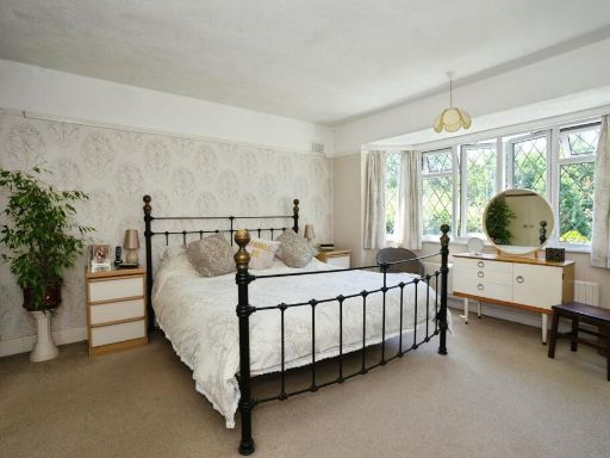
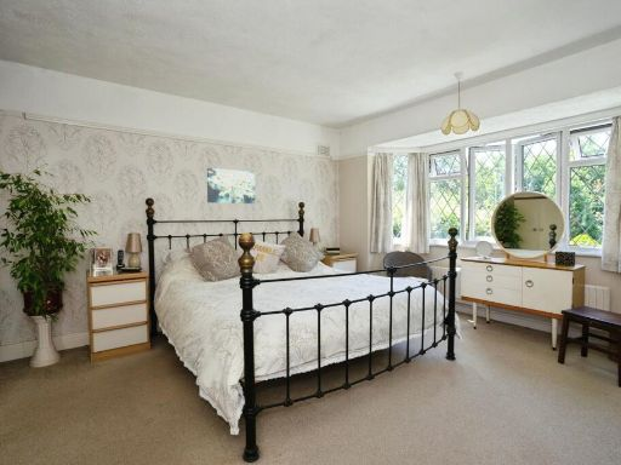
+ wall art (232, 186)
